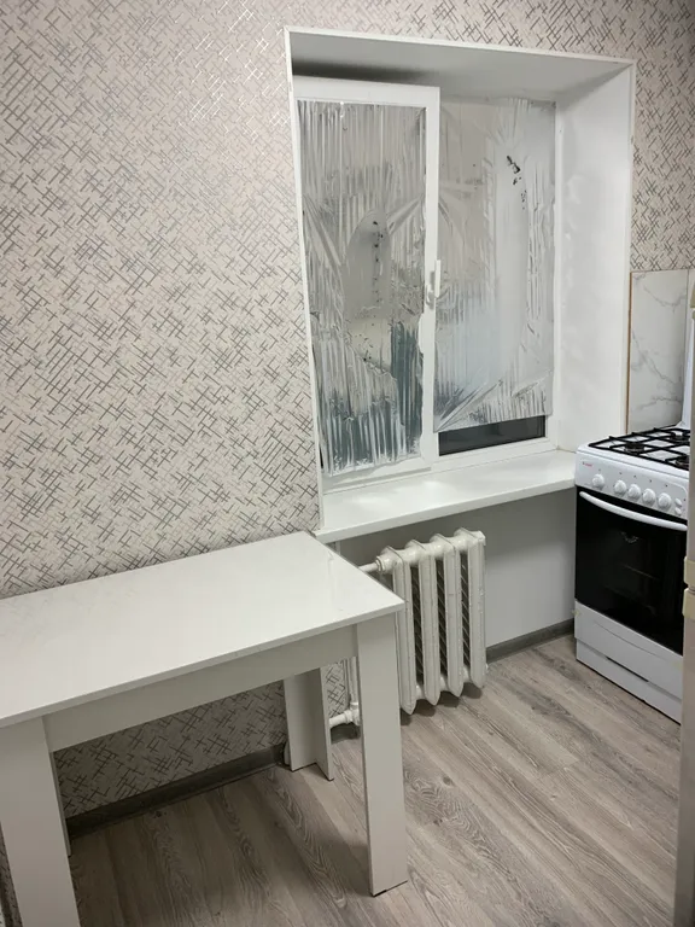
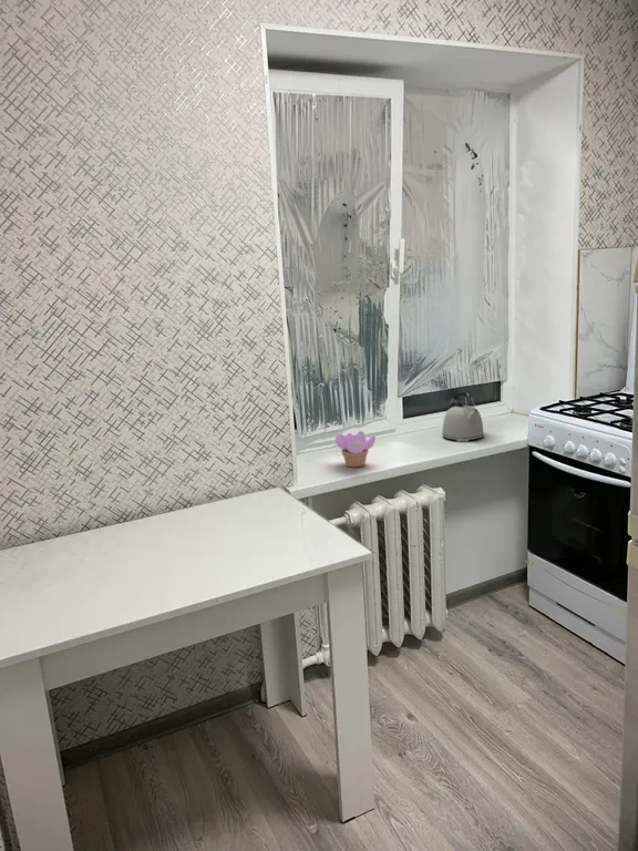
+ kettle (463, 413)
+ succulent plant (356, 449)
